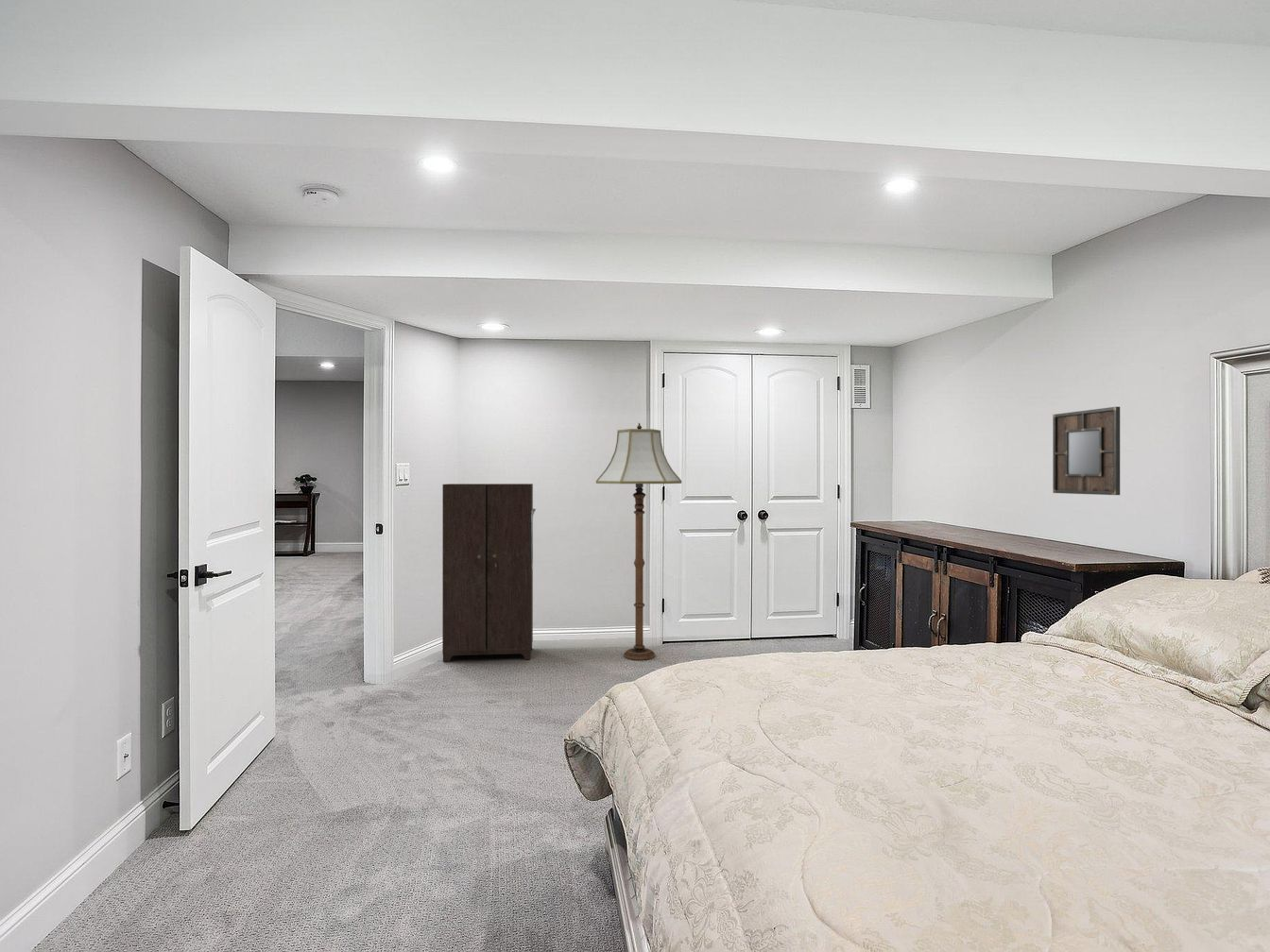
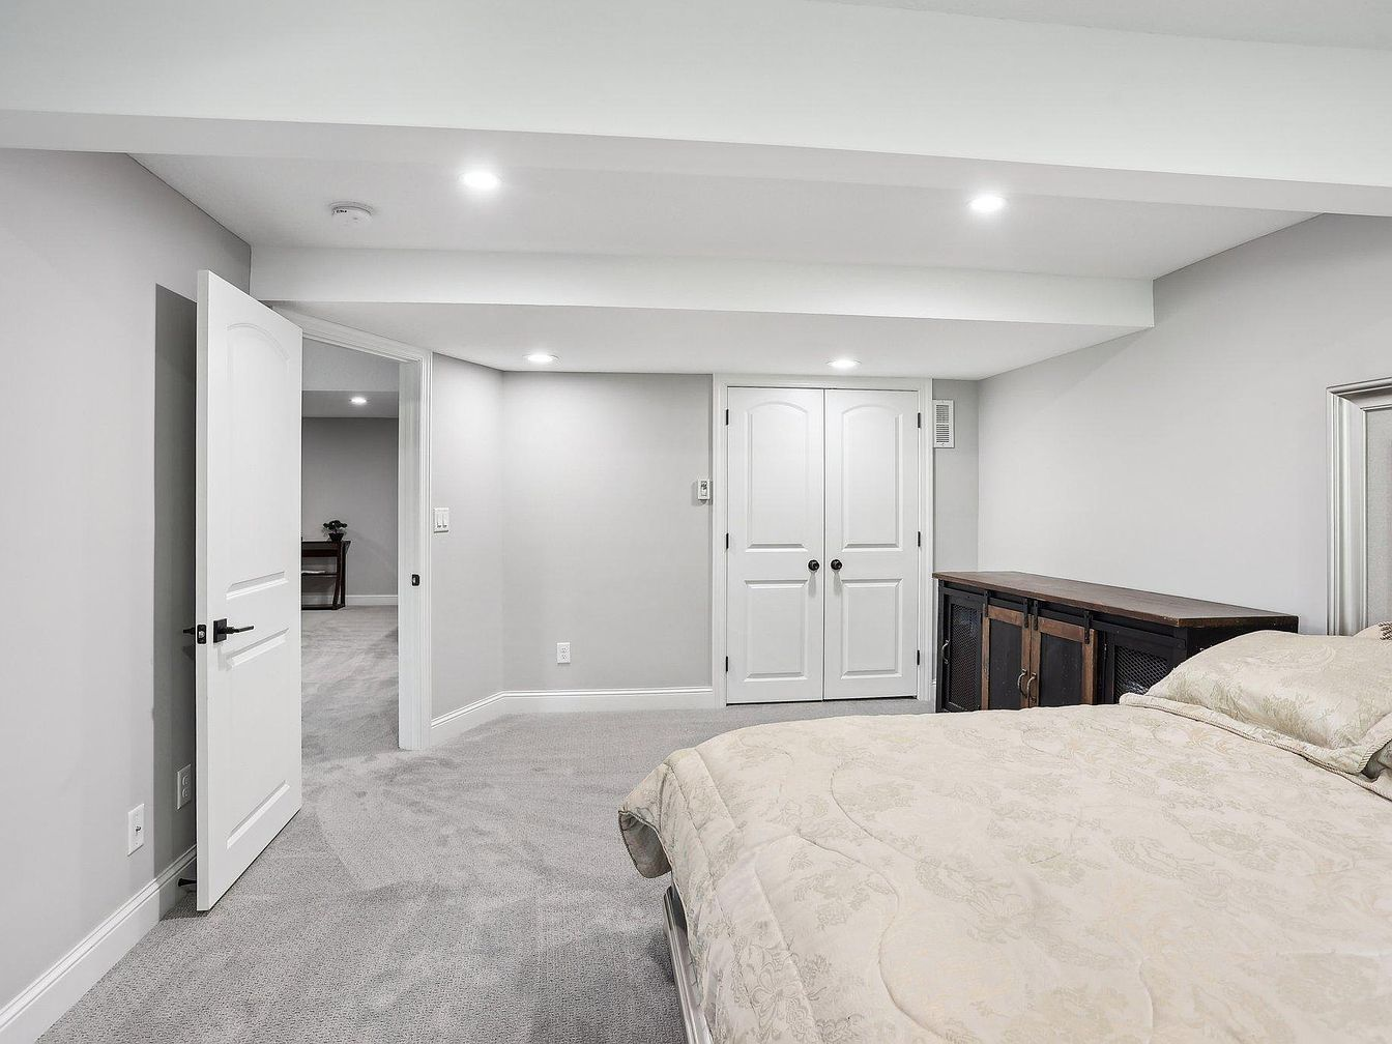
- home mirror (1084, 452)
- cabinet (490, 570)
- floor lamp (639, 538)
